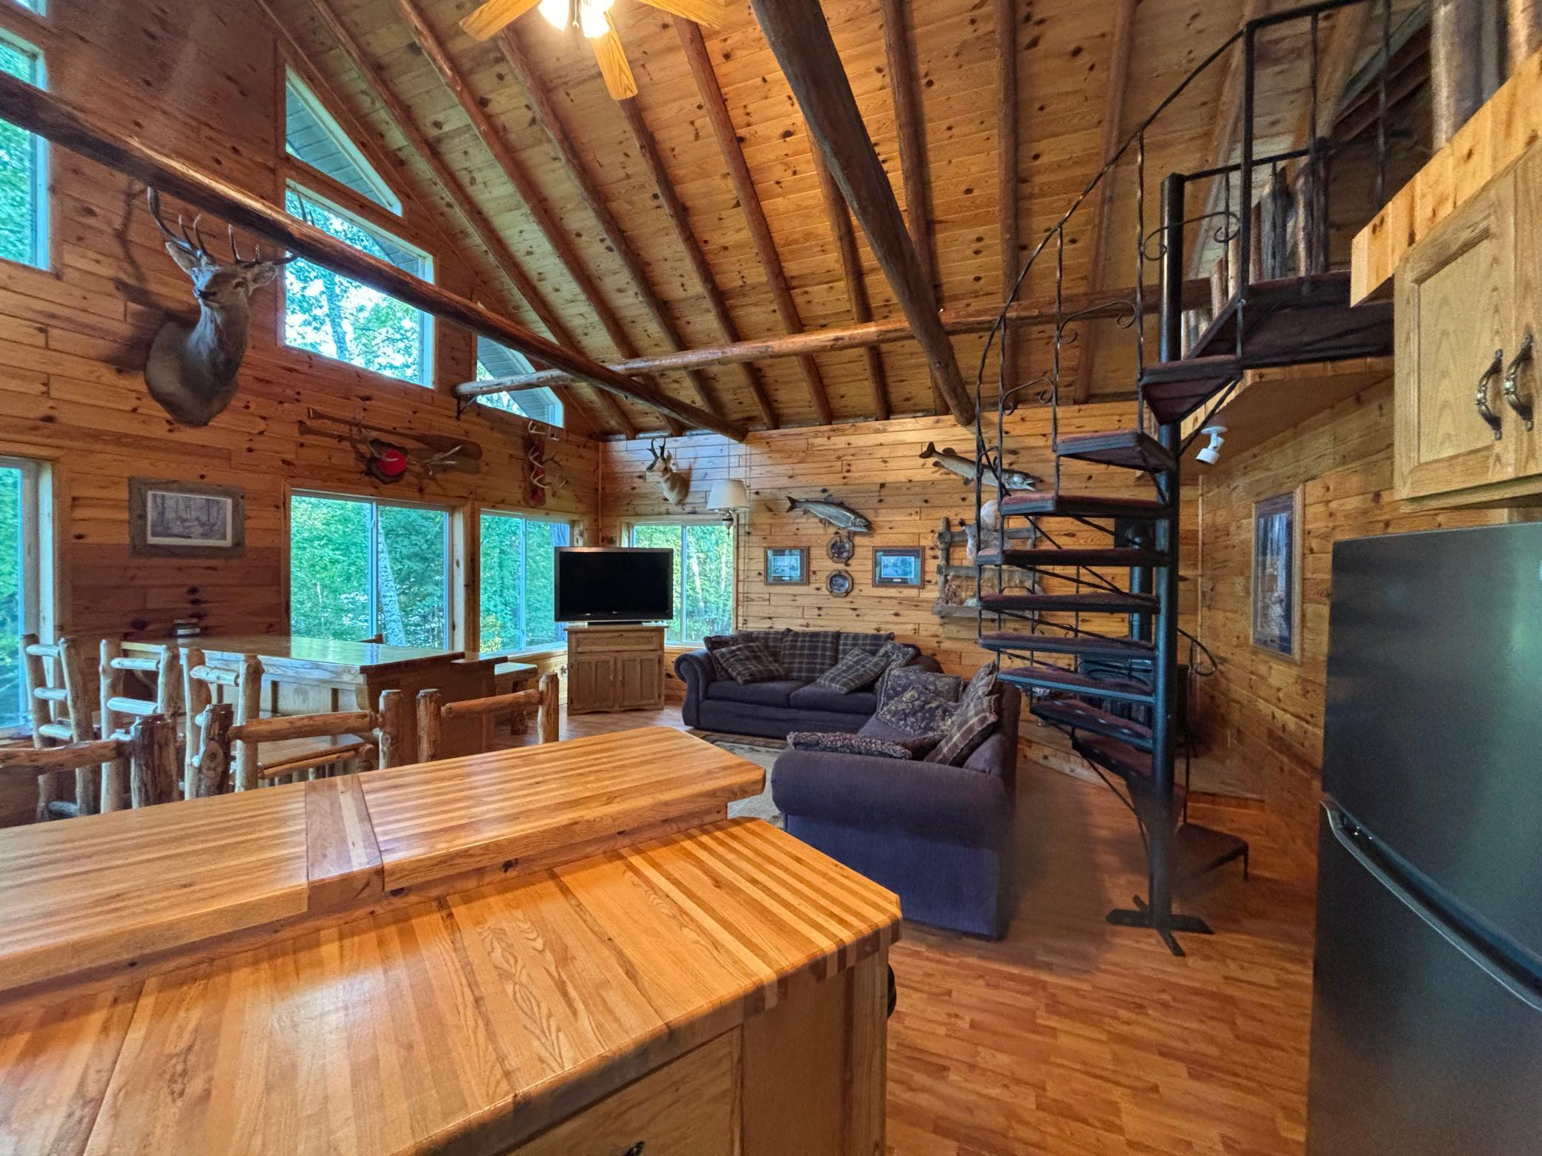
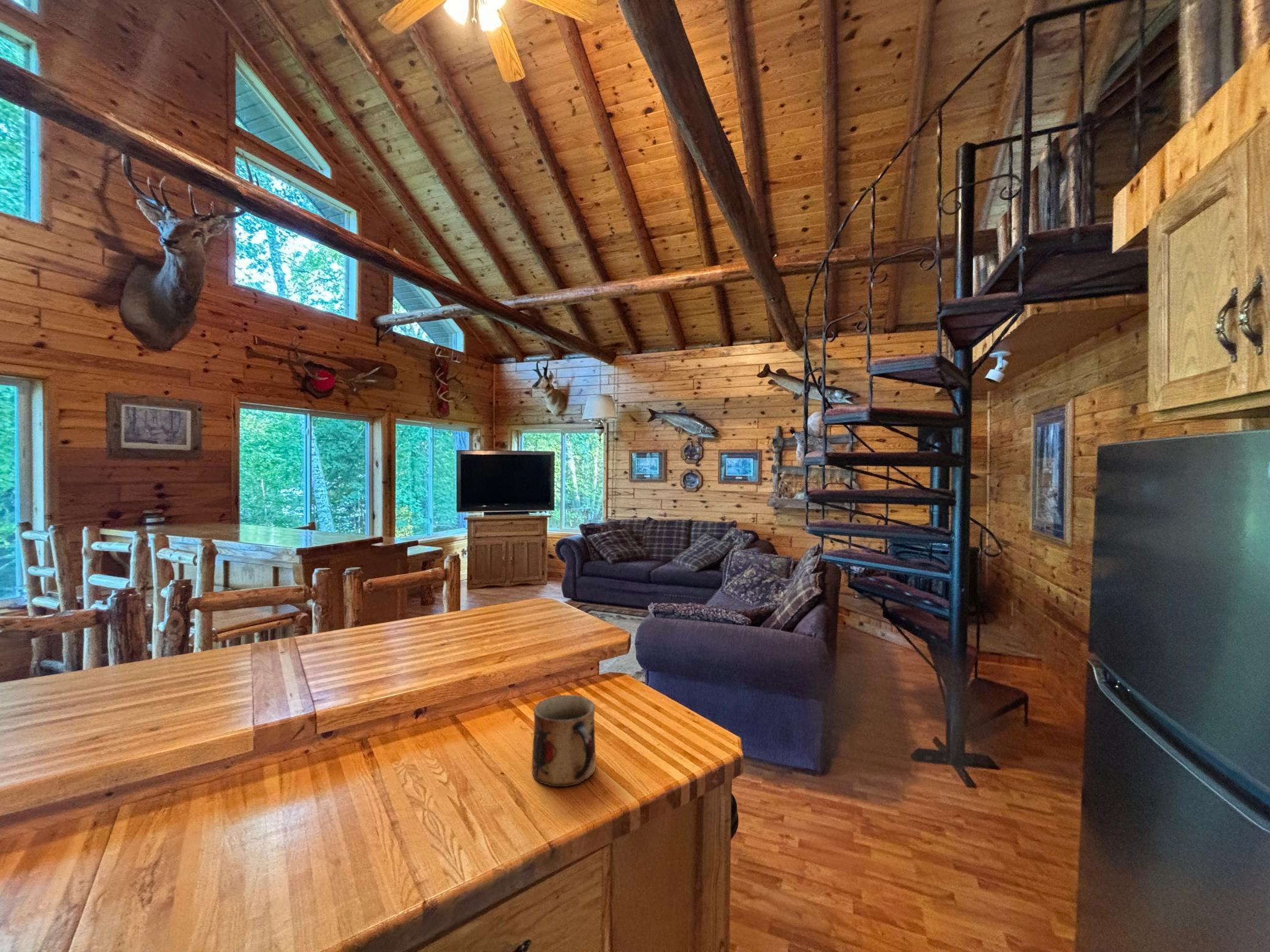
+ mug (567, 738)
